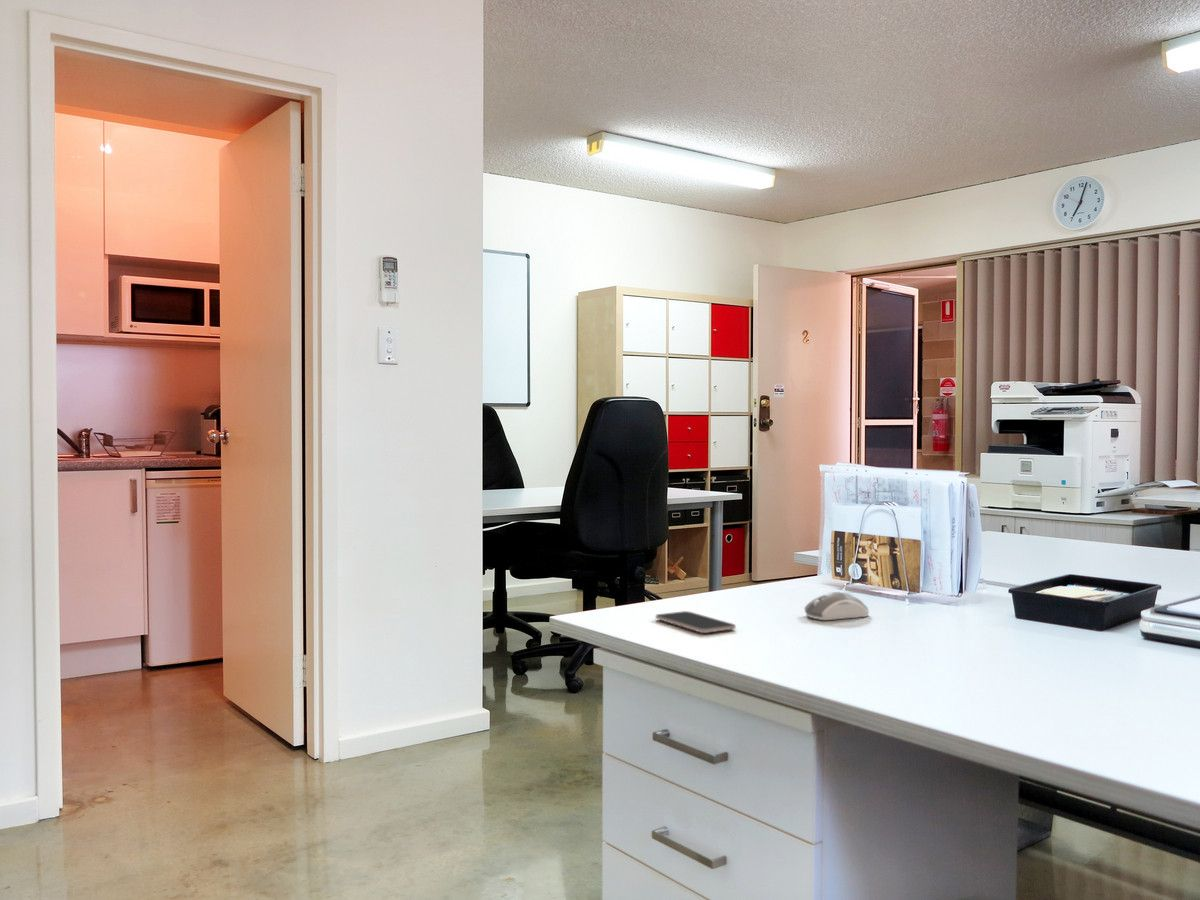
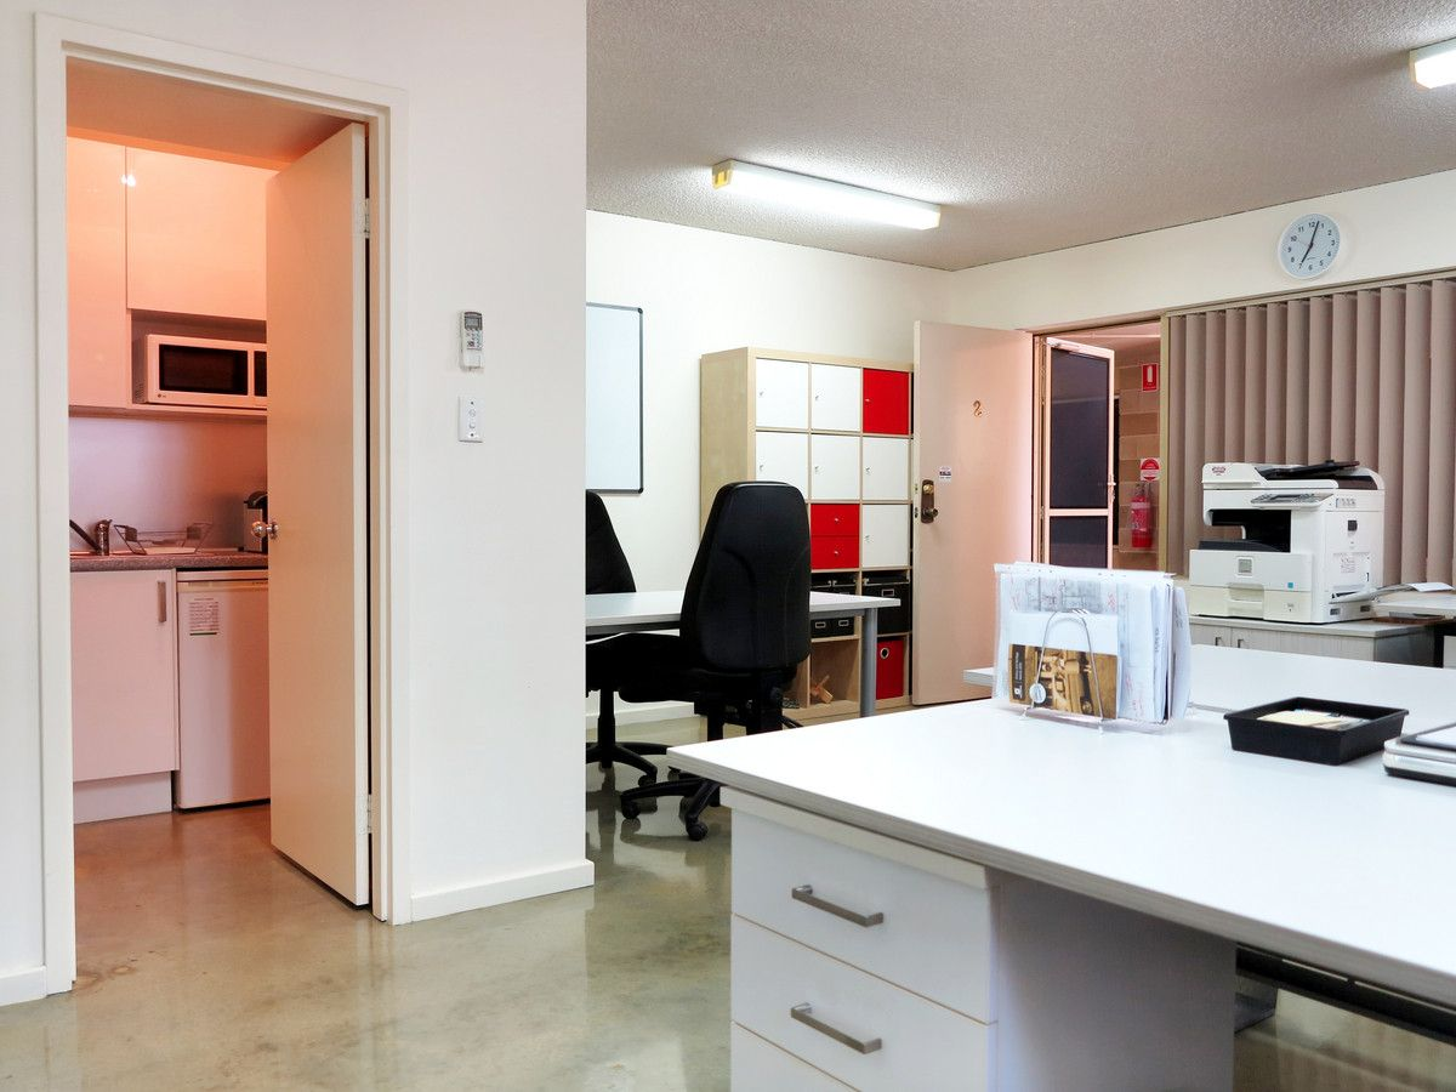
- computer mouse (837, 603)
- smartphone (694, 621)
